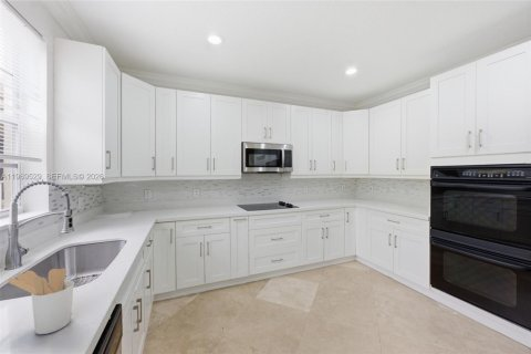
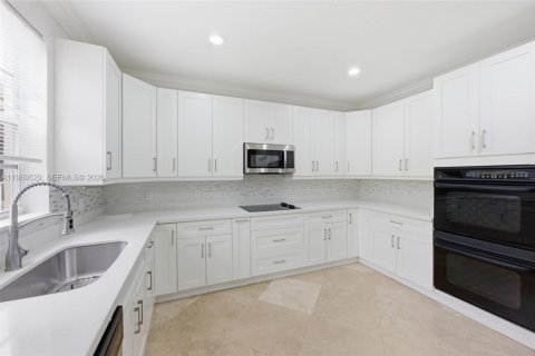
- utensil holder (43, 298)
